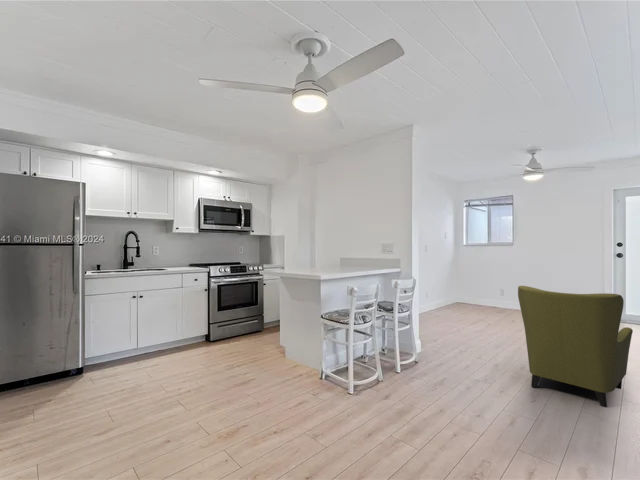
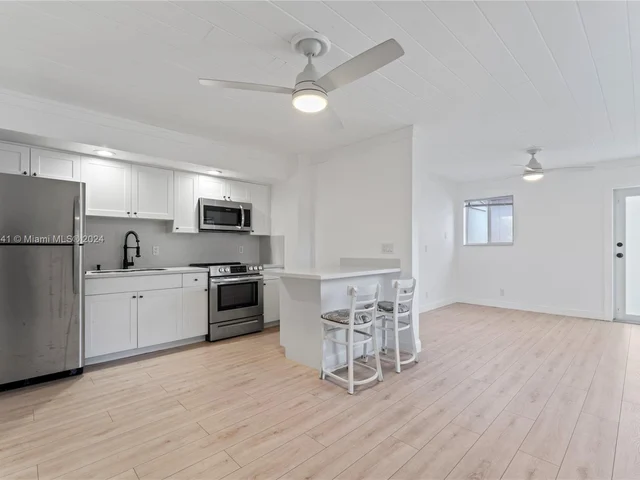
- armchair (571, 337)
